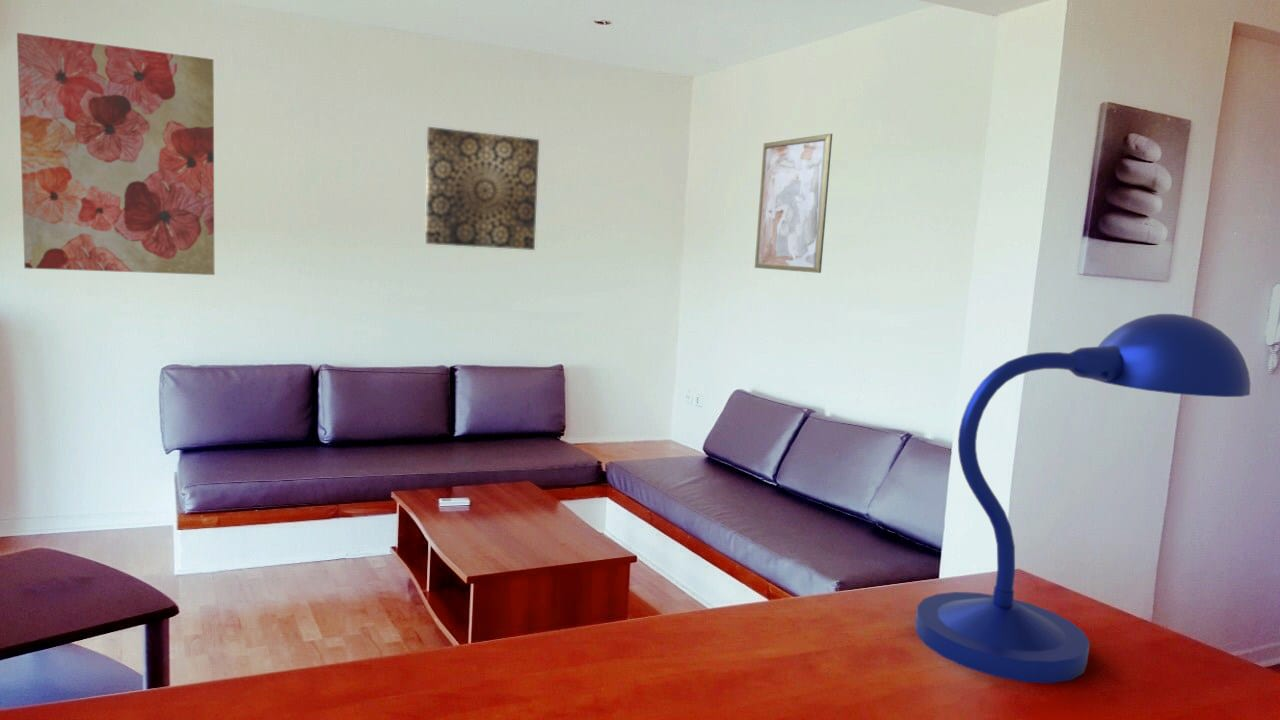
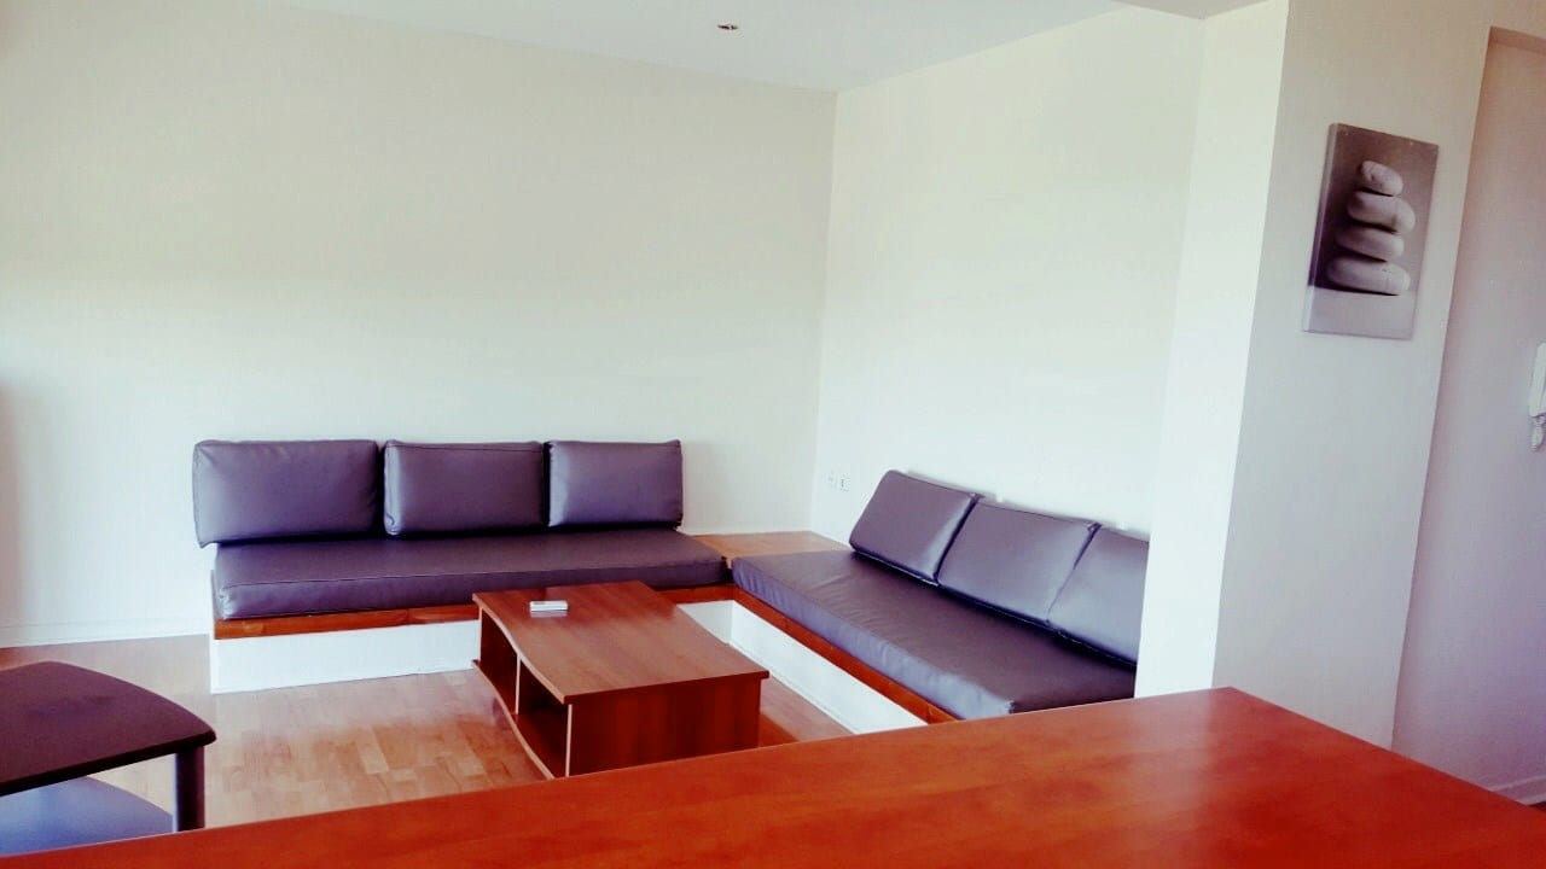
- desk lamp (1005, 513)
- wall art (790, 205)
- wall art (482, 190)
- wall art (121, 161)
